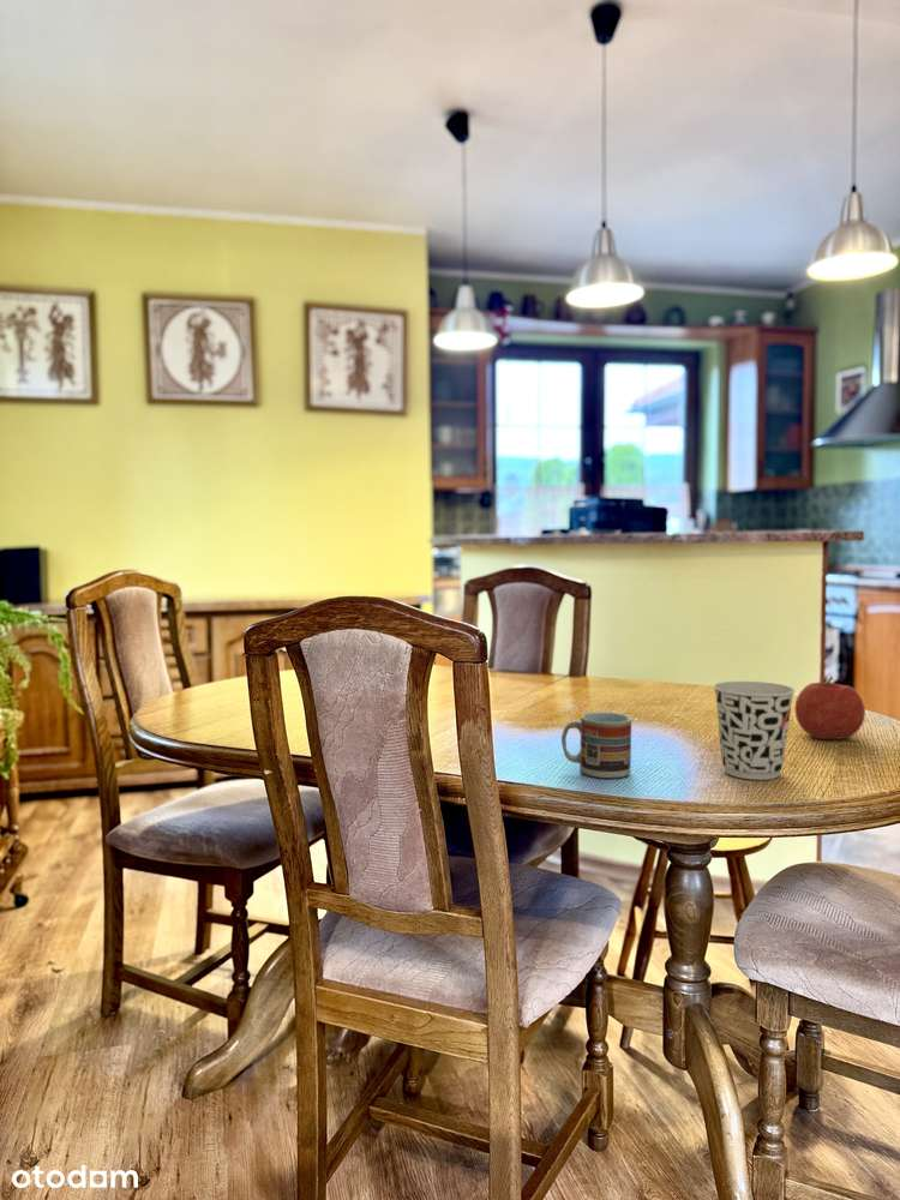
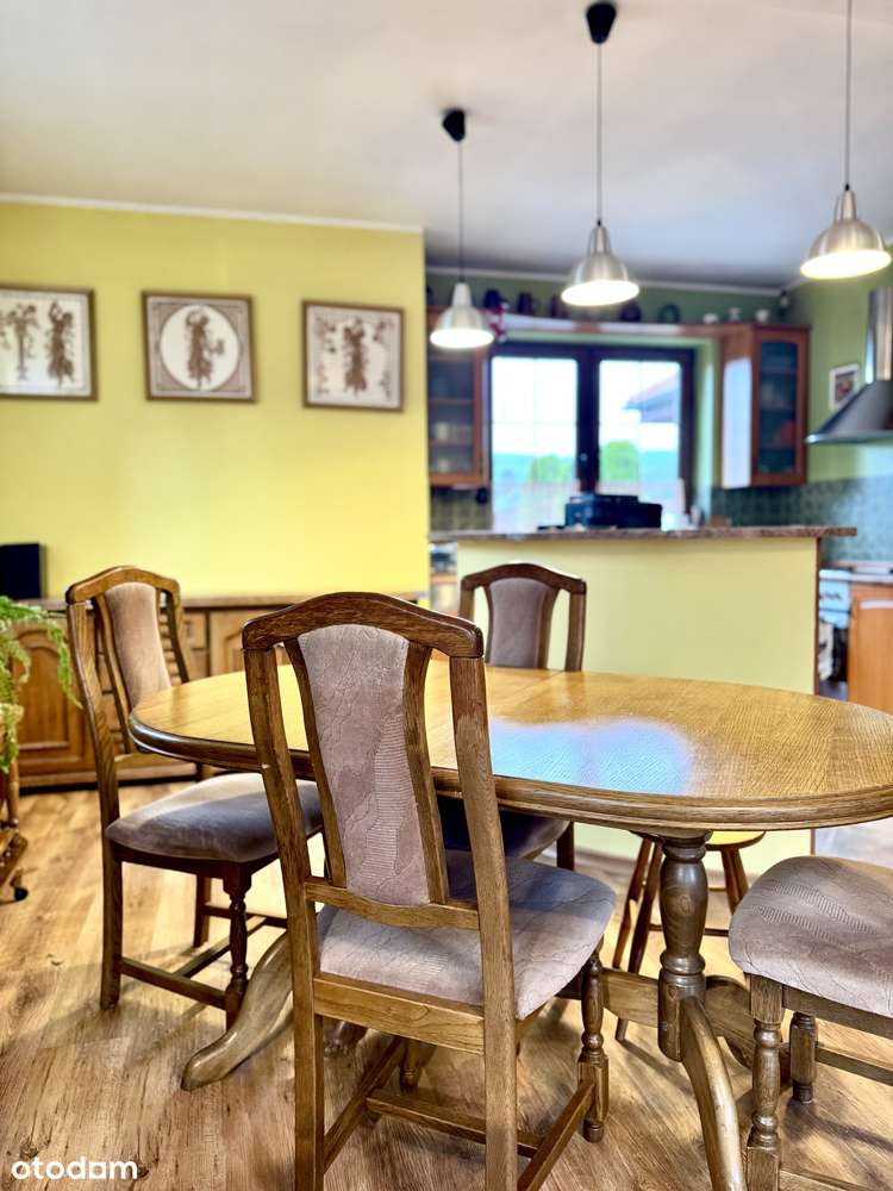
- fruit (829, 706)
- cup (752, 730)
- cup (595, 743)
